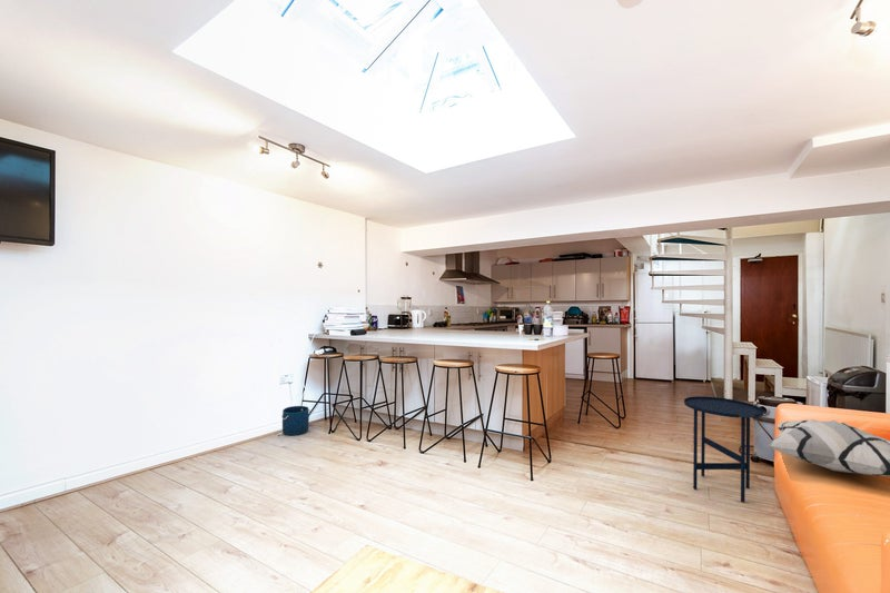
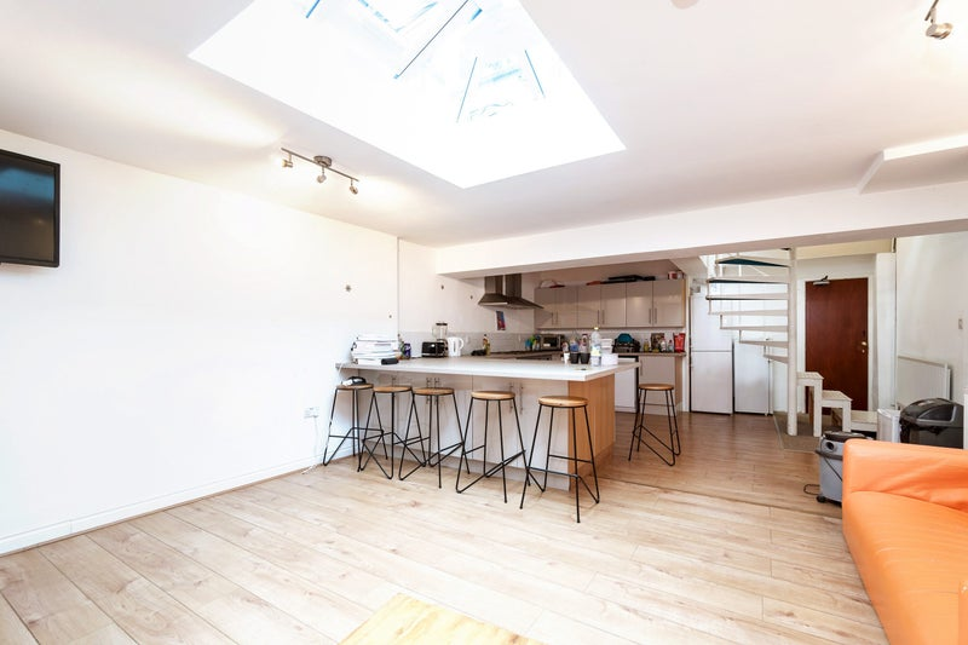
- side table (721, 446)
- decorative pillow (834, 446)
- bucket (296, 419)
